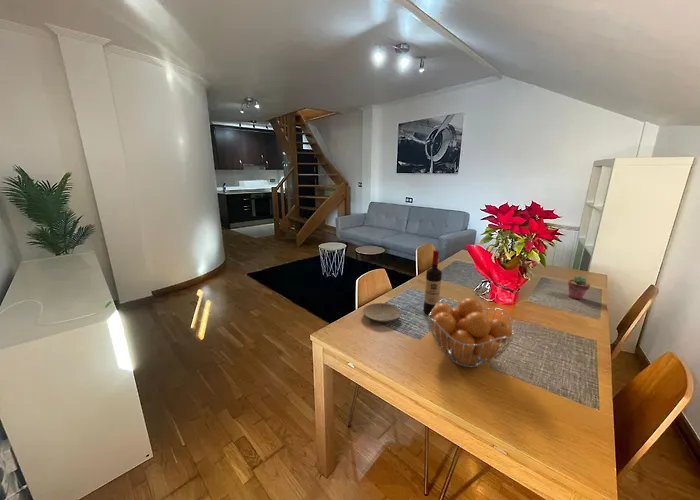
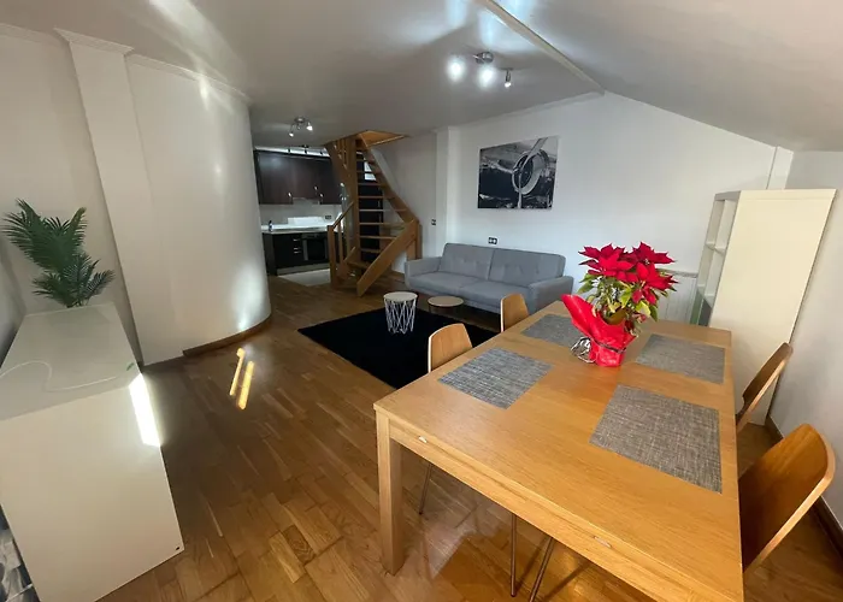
- plate (381, 313)
- wine bottle (433, 282)
- potted succulent (578, 286)
- fruit basket (467, 331)
